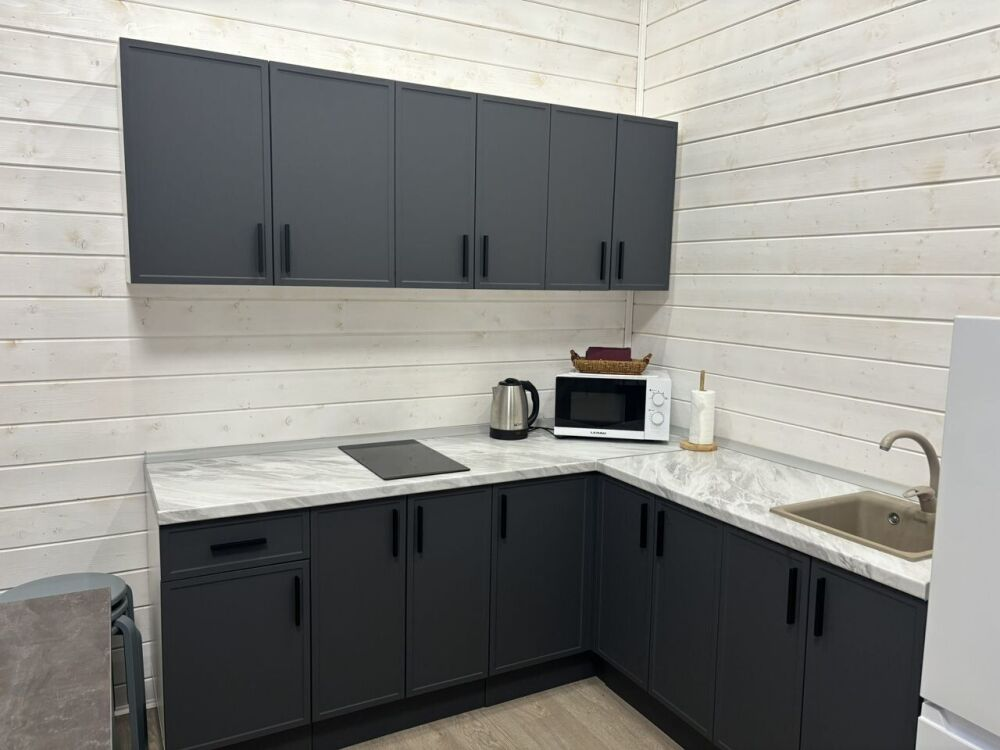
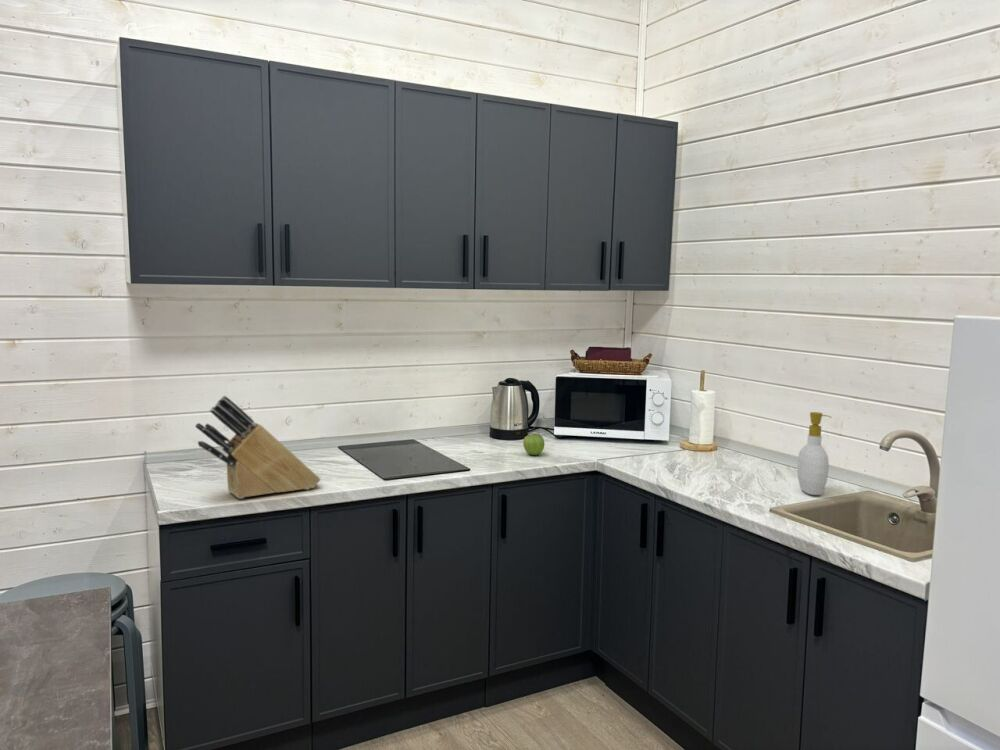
+ knife block (258, 442)
+ fruit (533, 443)
+ soap bottle (815, 452)
